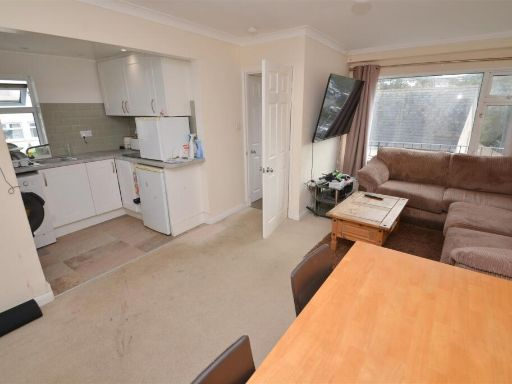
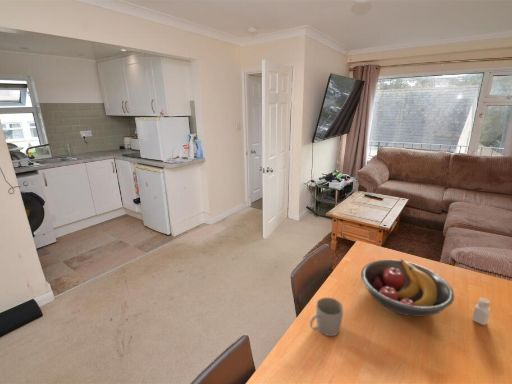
+ pepper shaker (482, 310)
+ mug (325, 319)
+ fruit bowl (403, 288)
